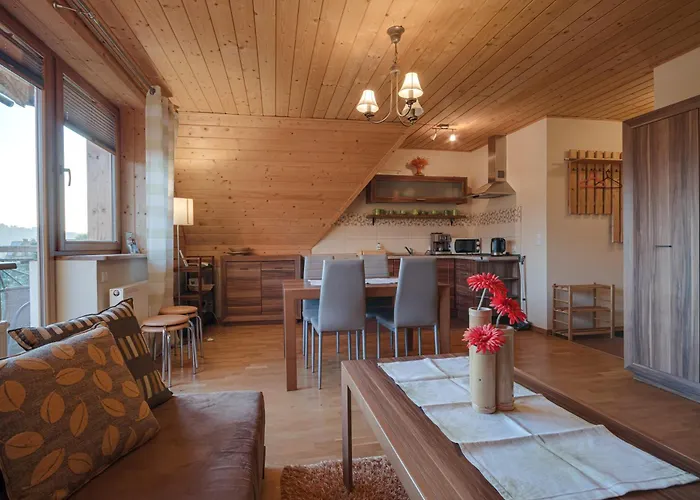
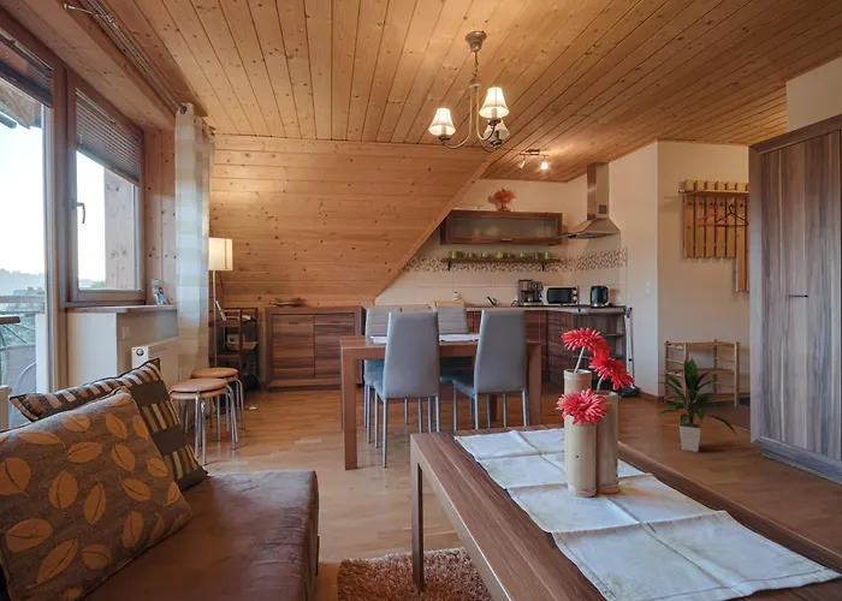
+ indoor plant (692, 404)
